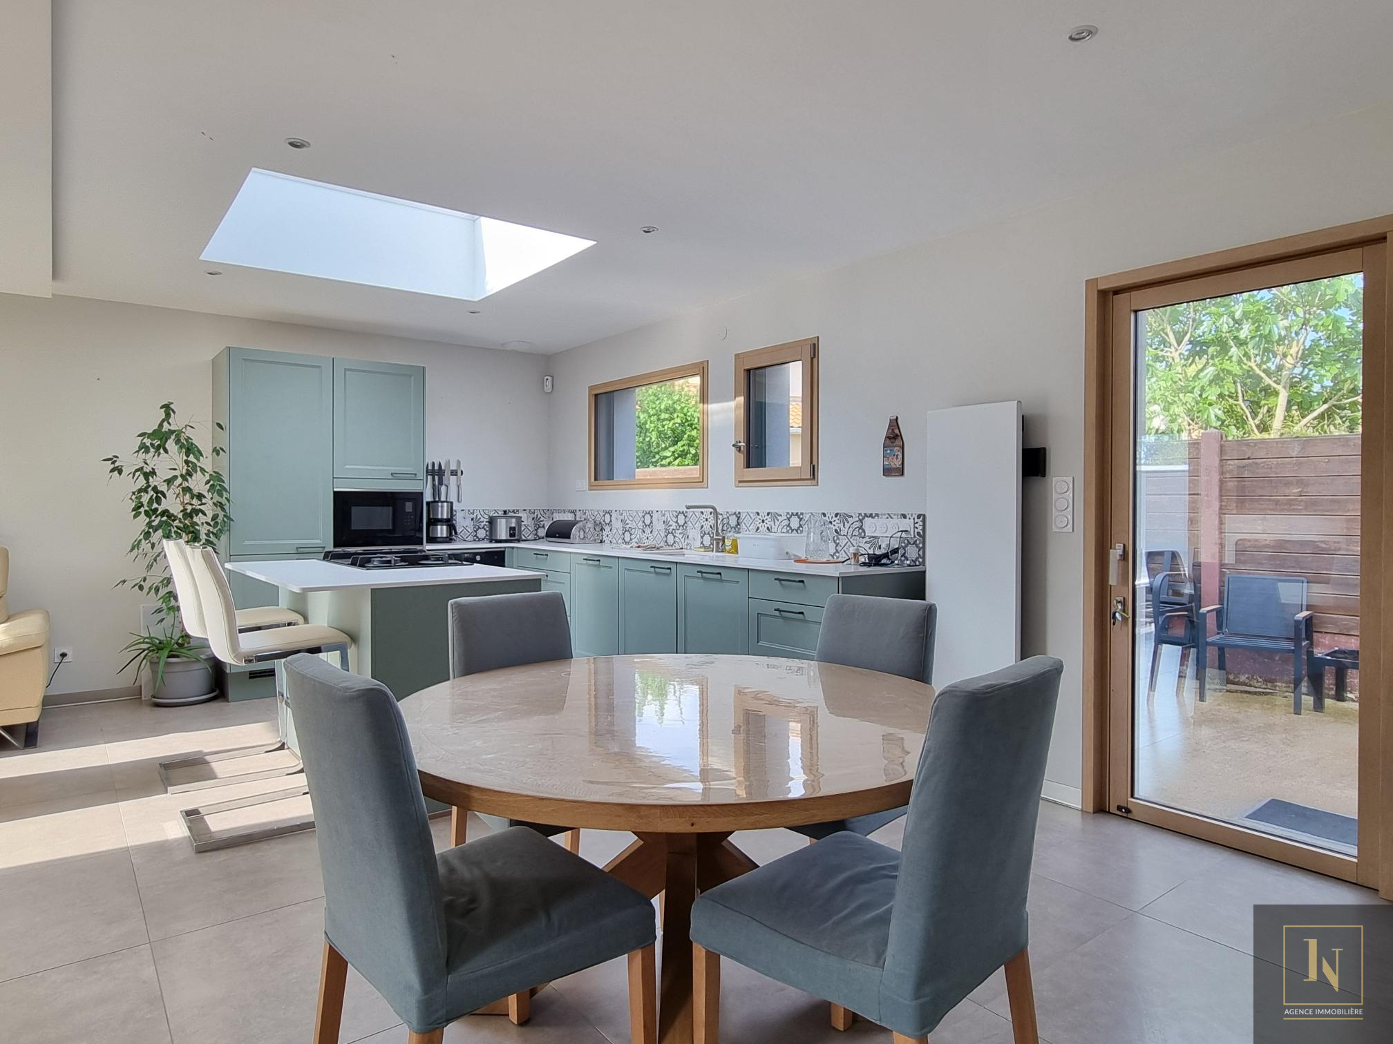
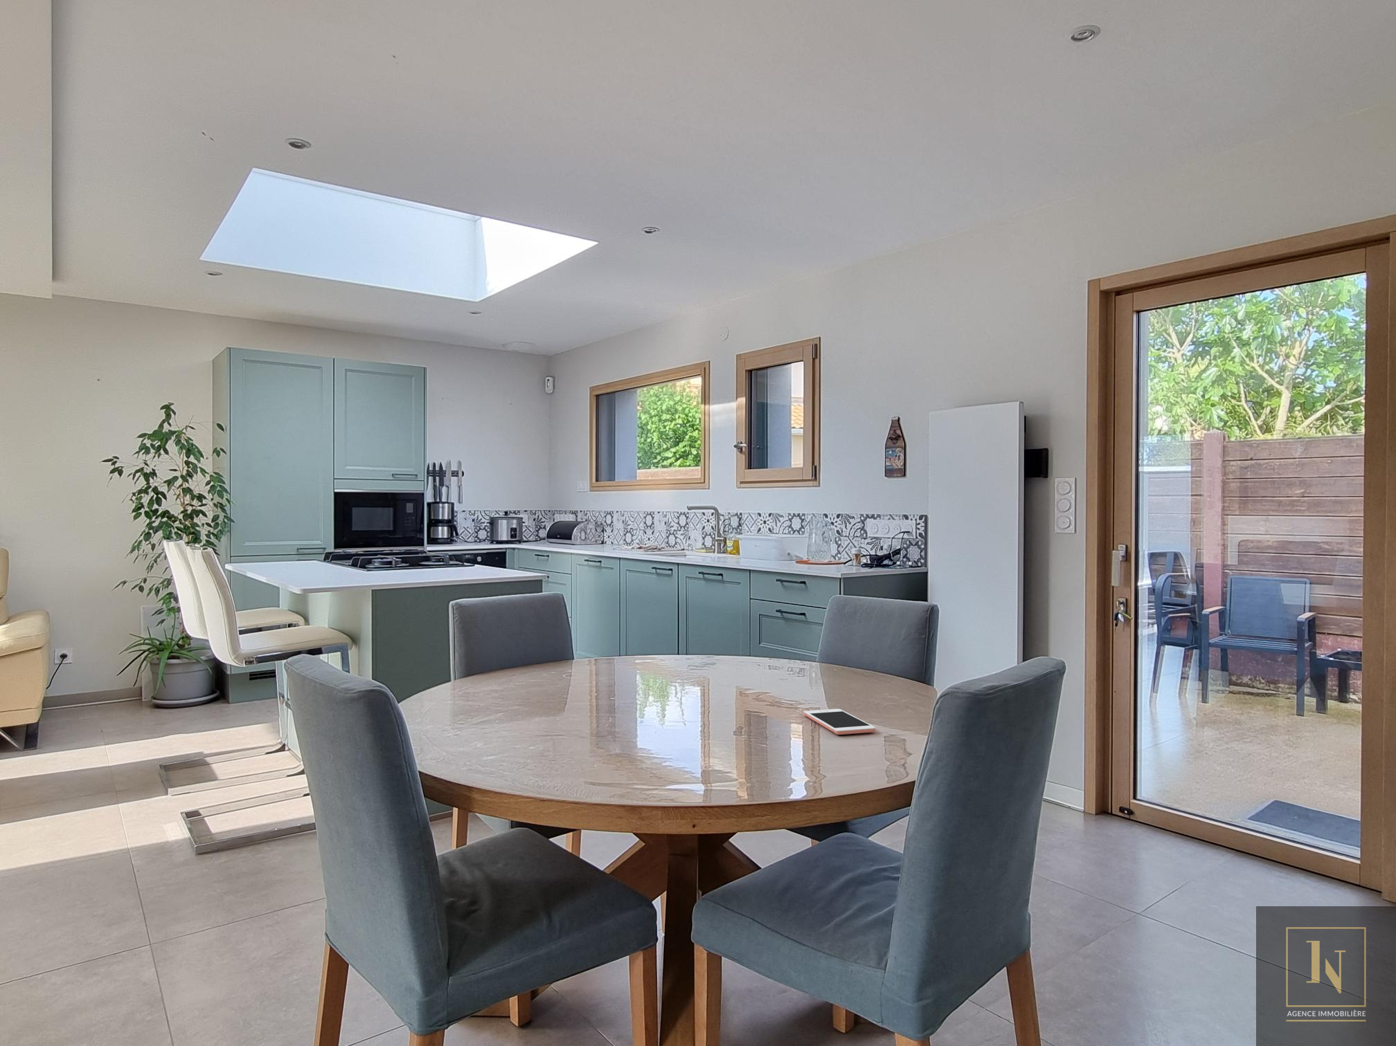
+ cell phone (838, 721)
